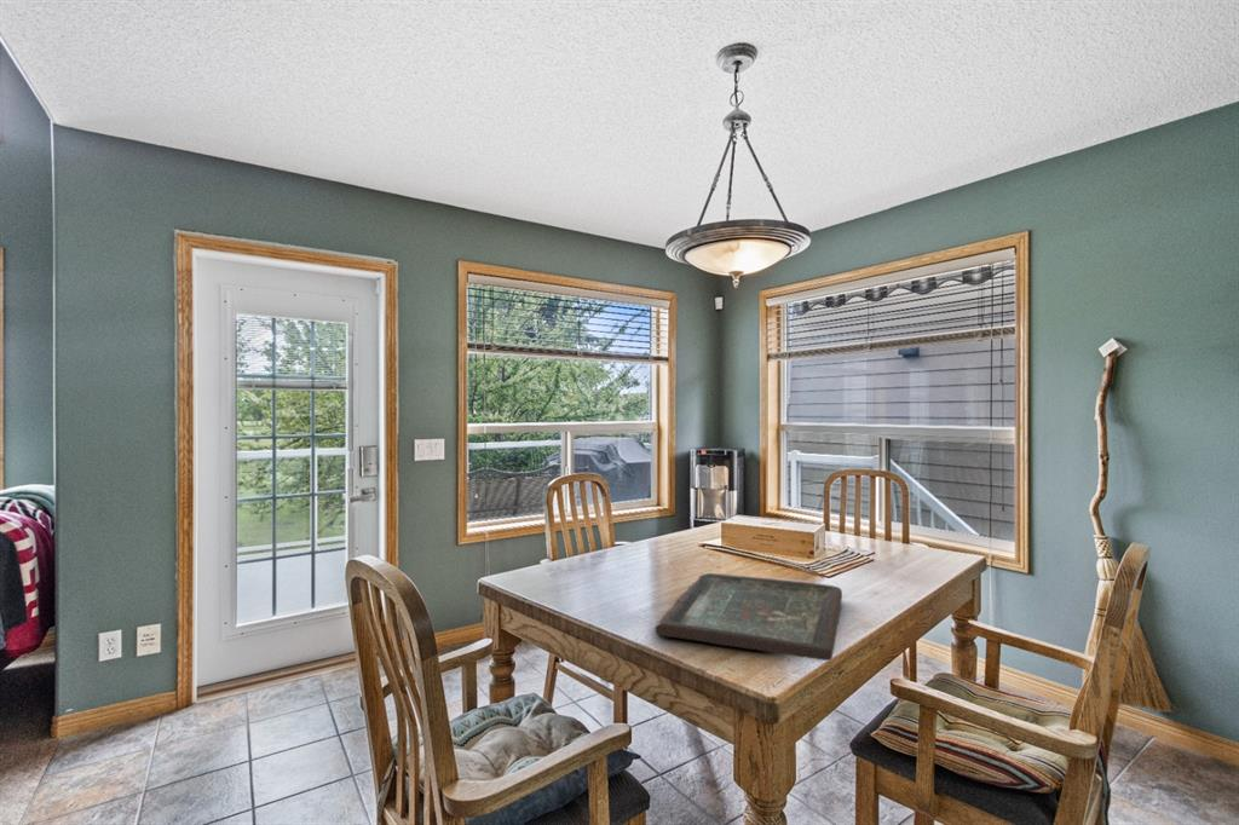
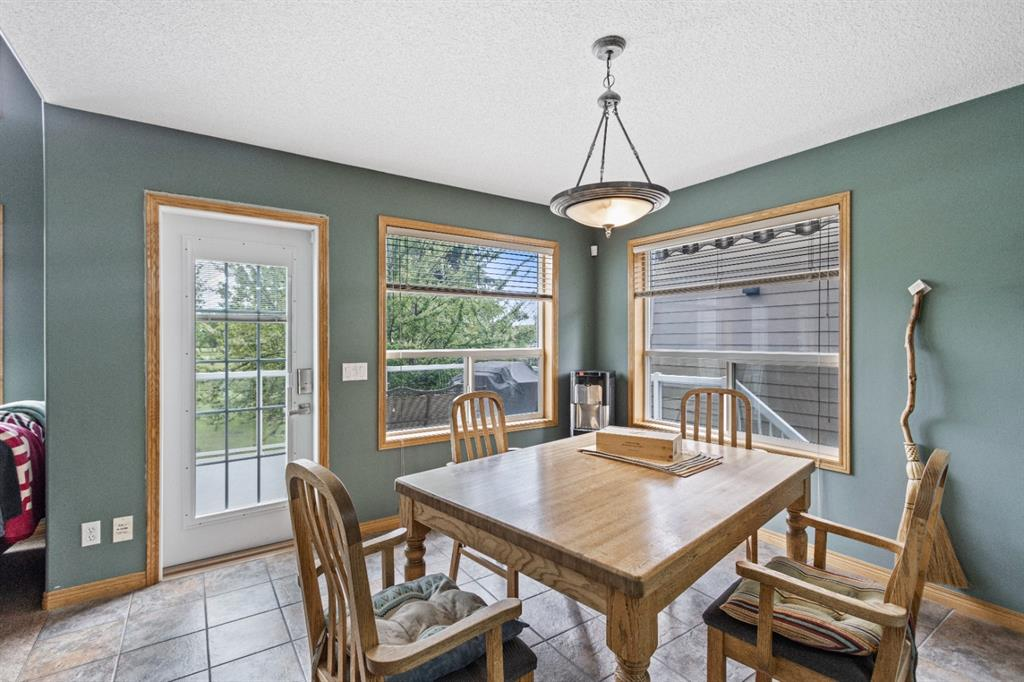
- board game (755, 608)
